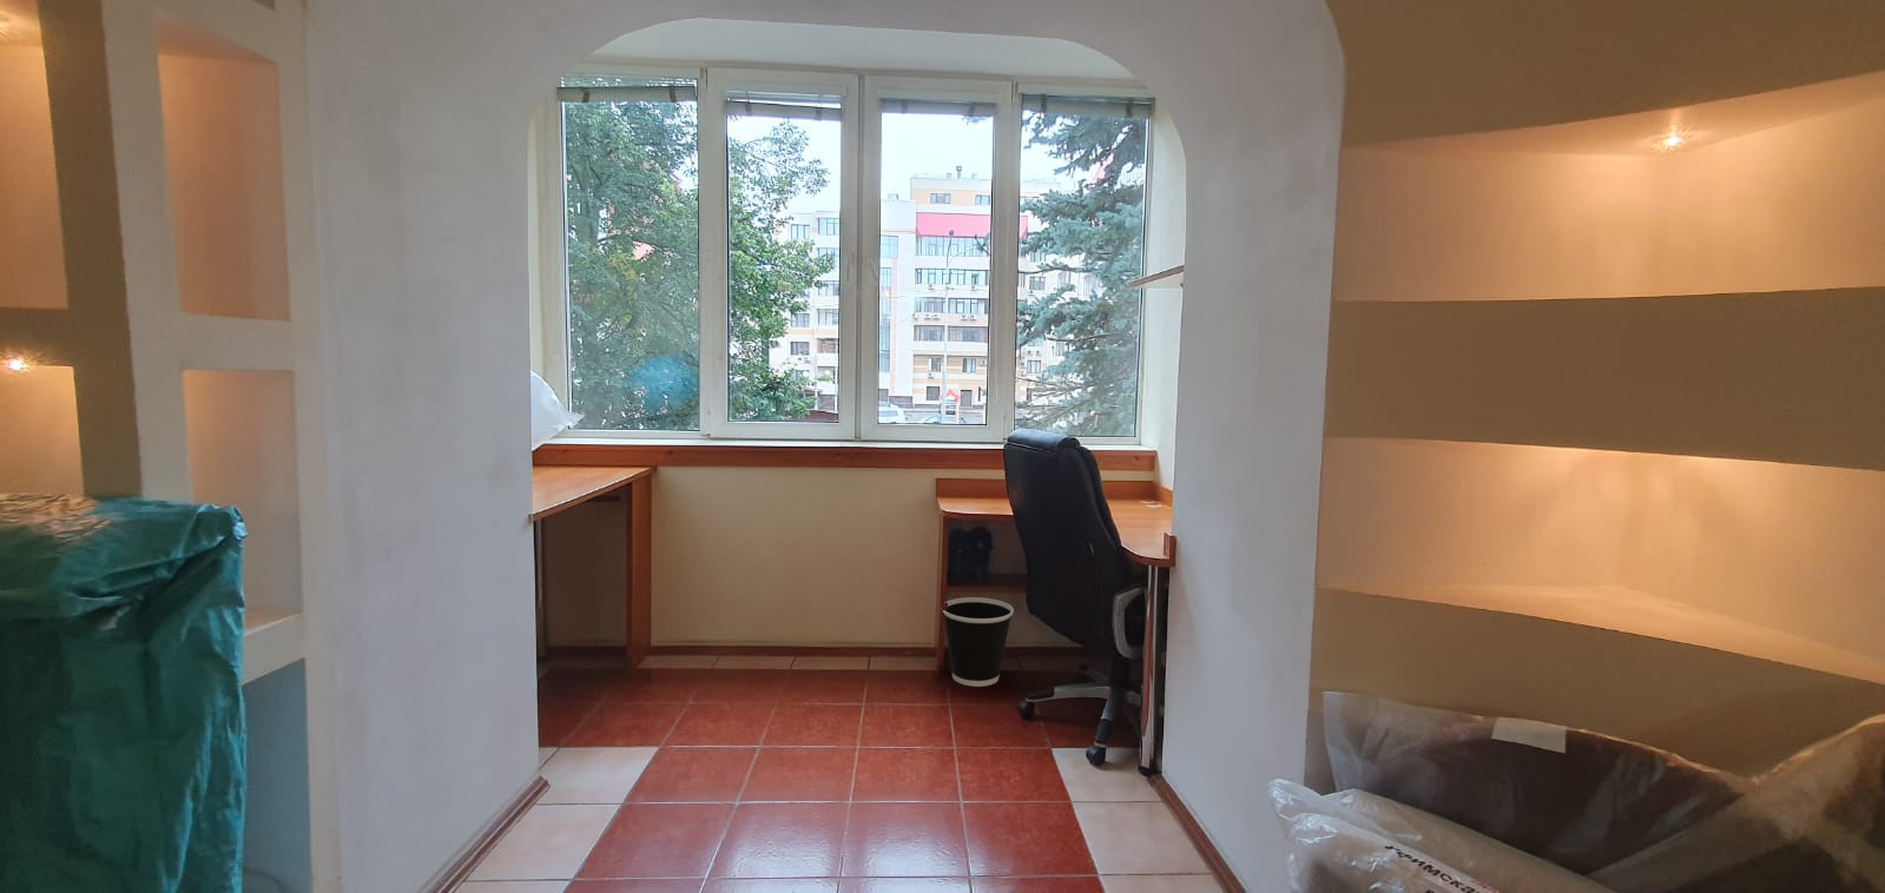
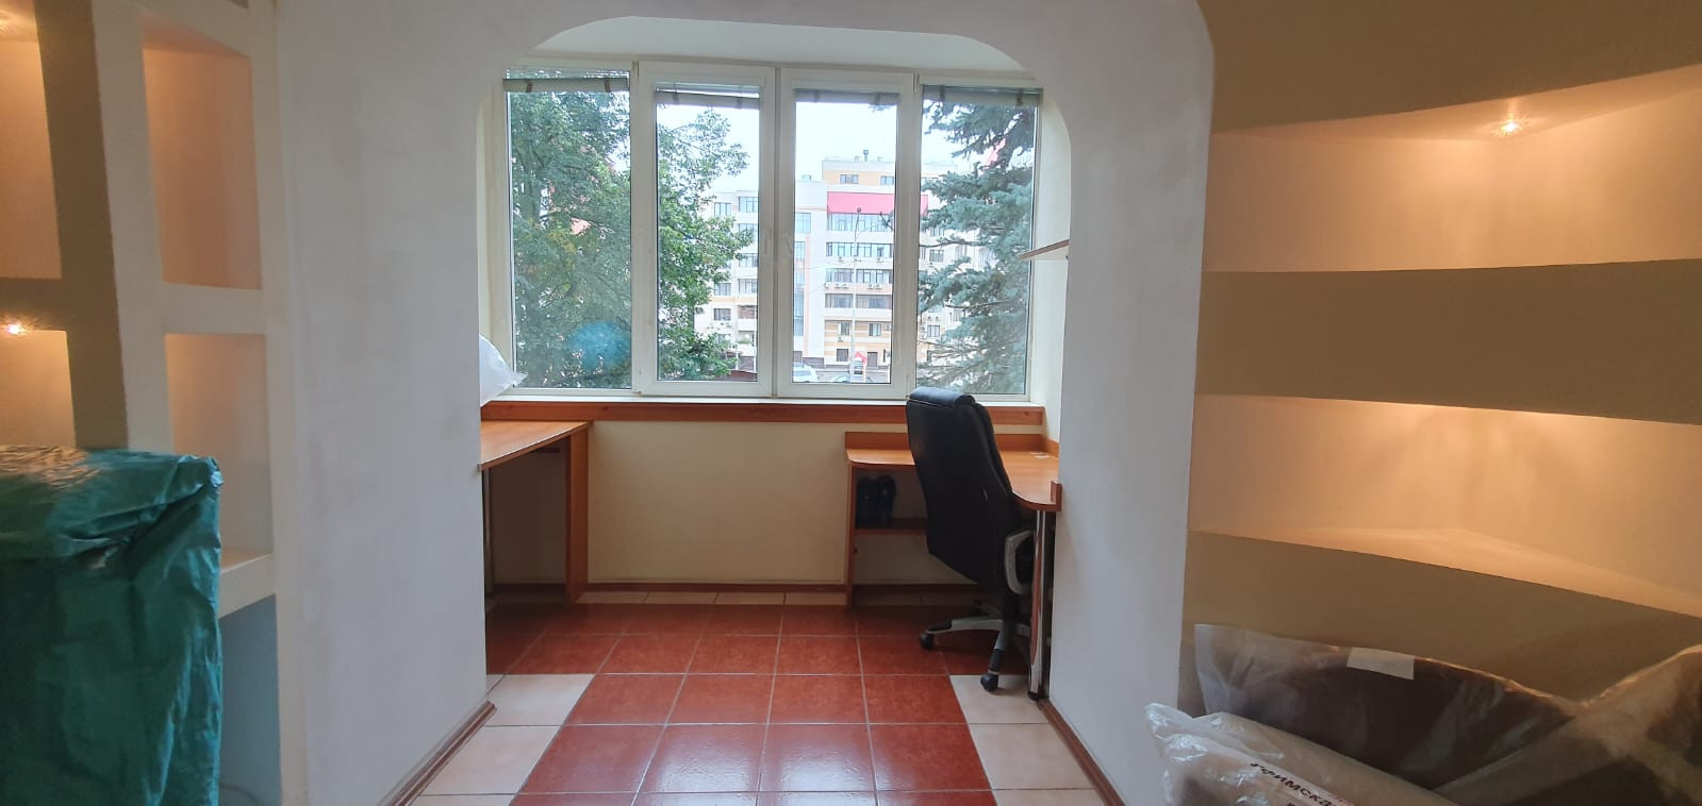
- wastebasket (976, 642)
